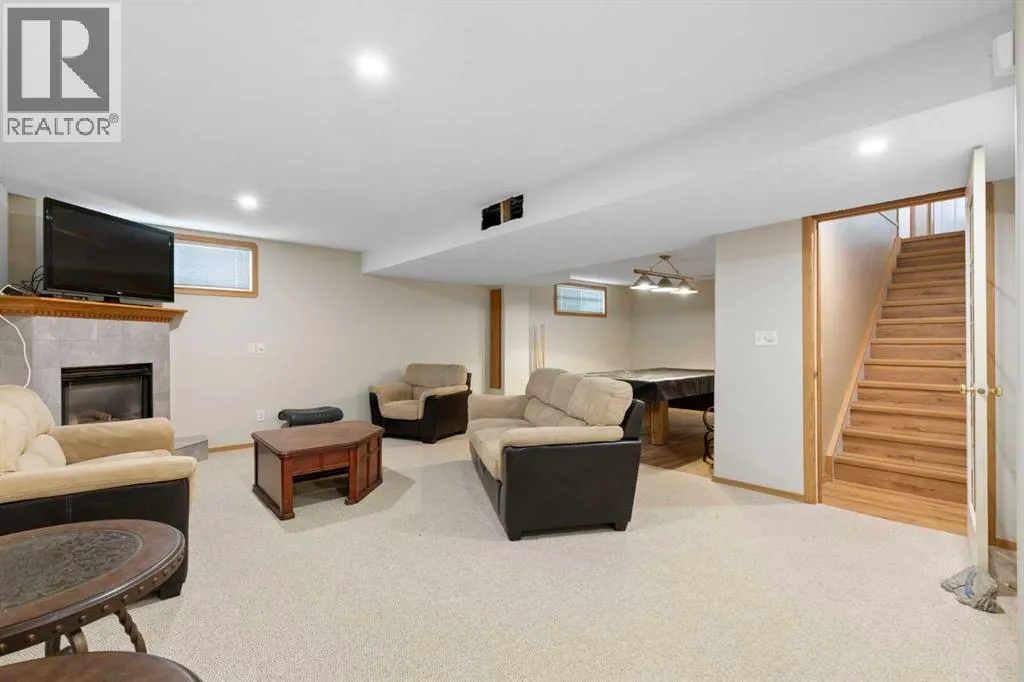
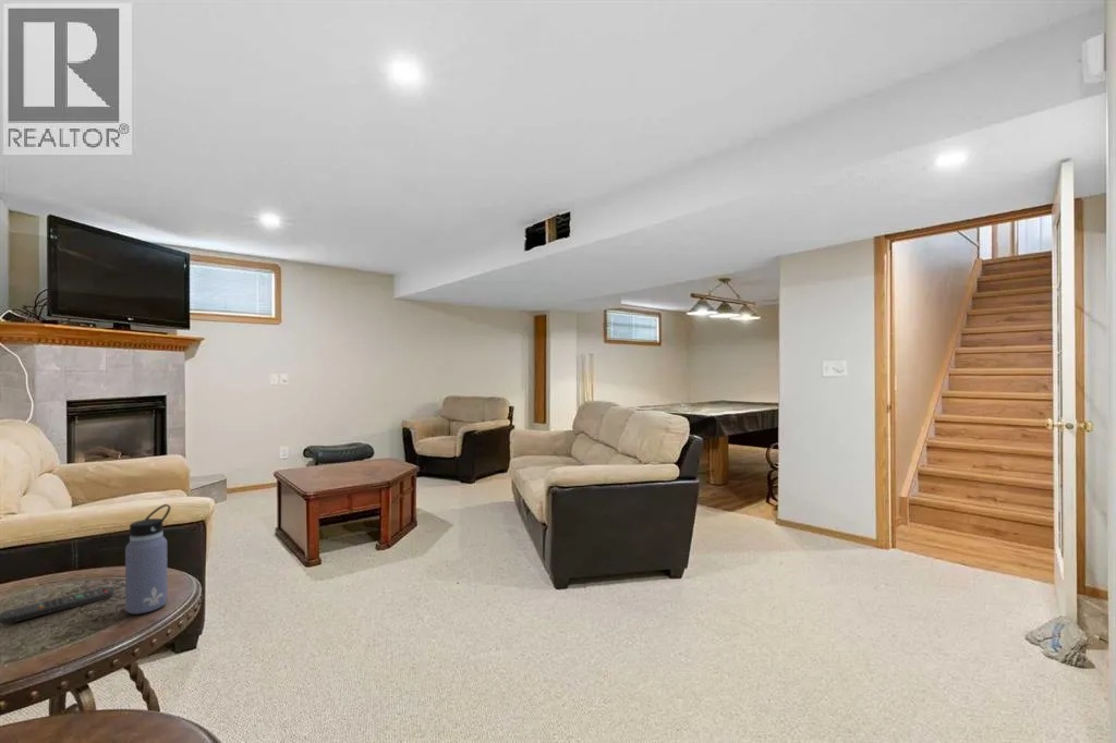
+ water bottle (148, 557)
+ remote control (59, 604)
